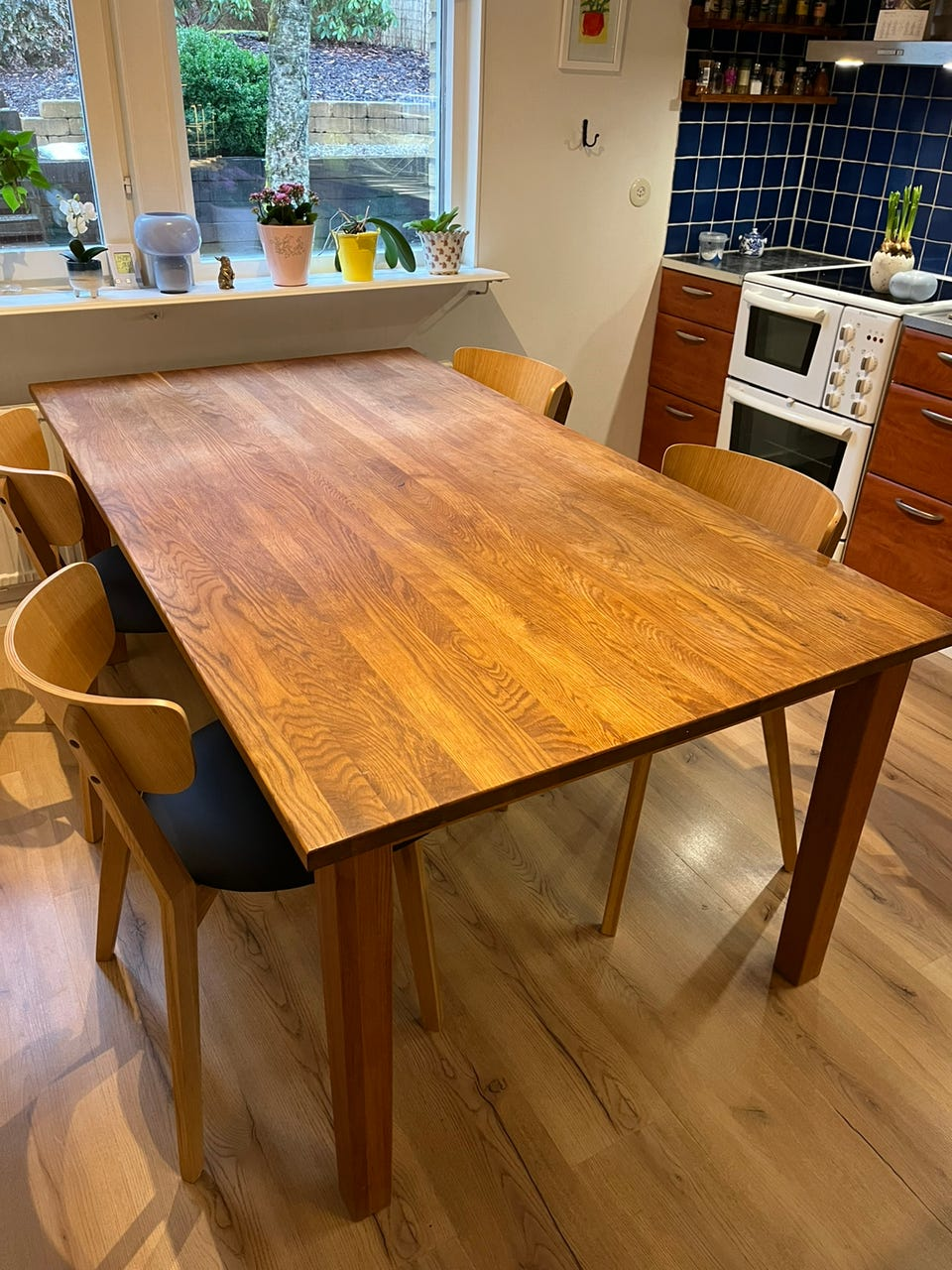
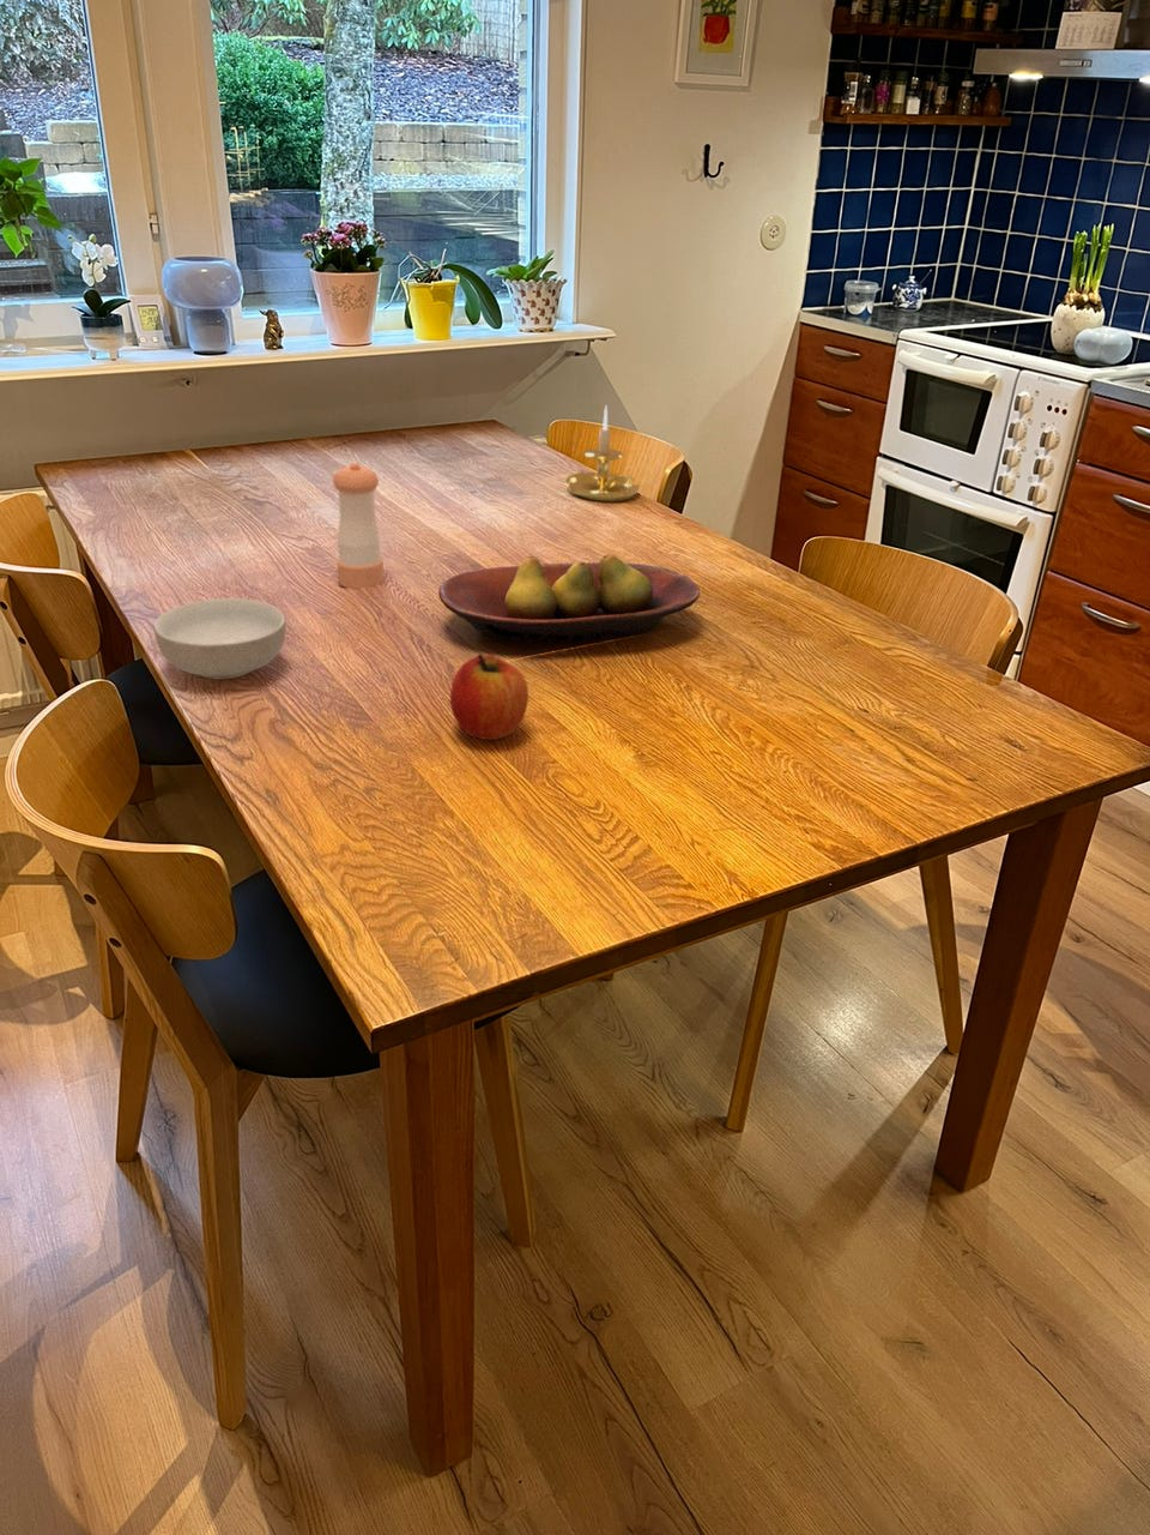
+ candle holder (608, 451)
+ cereal bowl (221, 644)
+ apple (489, 693)
+ fruit bowl (569, 591)
+ pepper shaker (358, 523)
